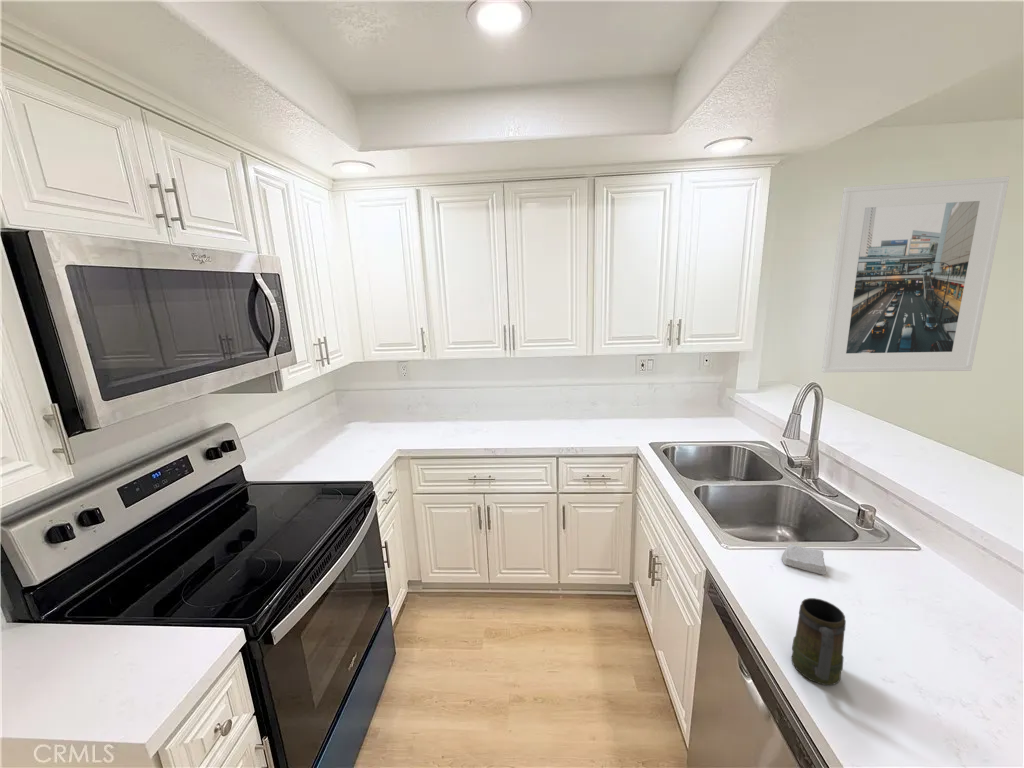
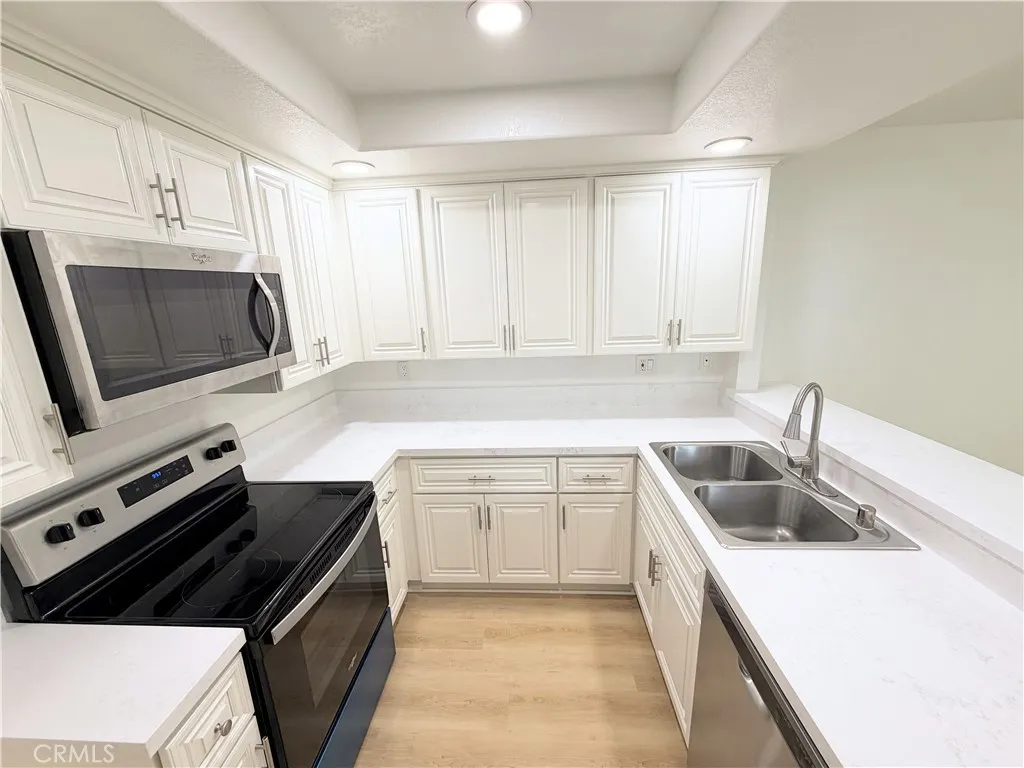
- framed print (908, 281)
- mug (819, 645)
- soap bar (803, 557)
